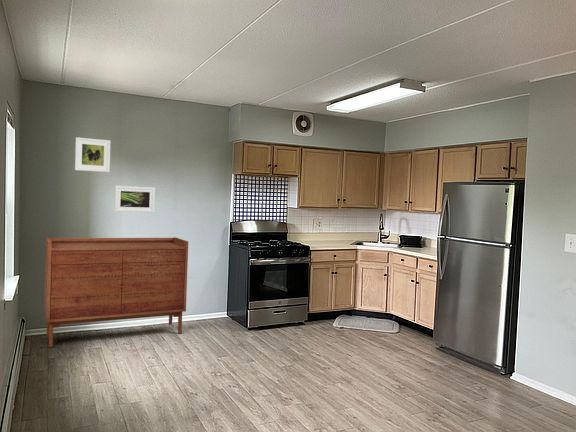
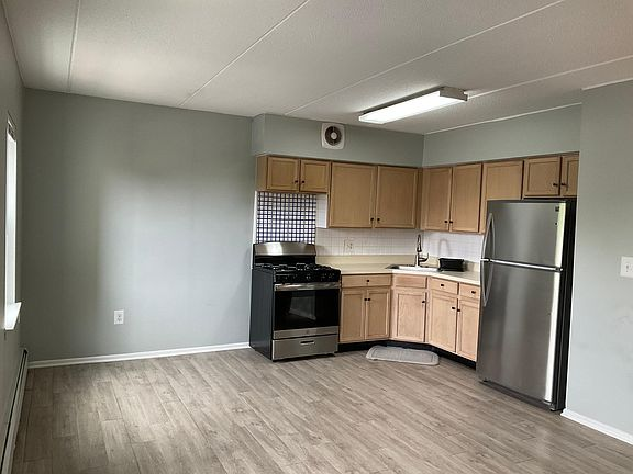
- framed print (92, 155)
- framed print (135, 199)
- sideboard (117, 287)
